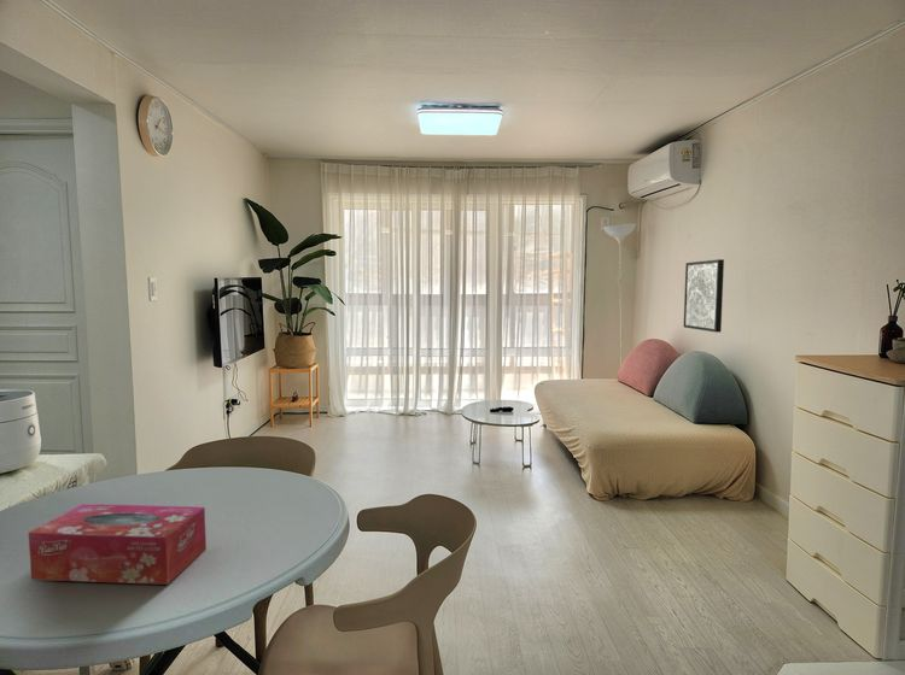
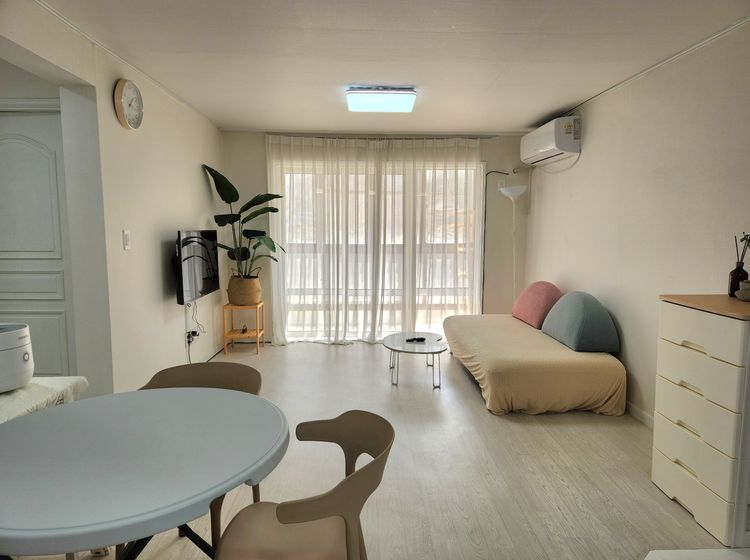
- wall art (702, 295)
- tissue box (122, 541)
